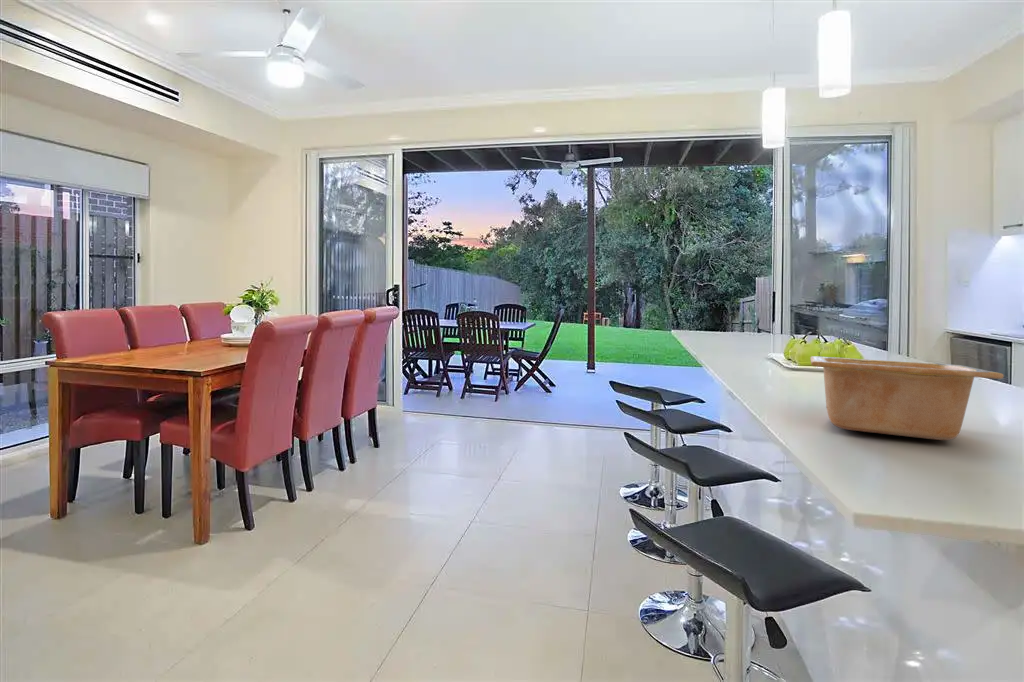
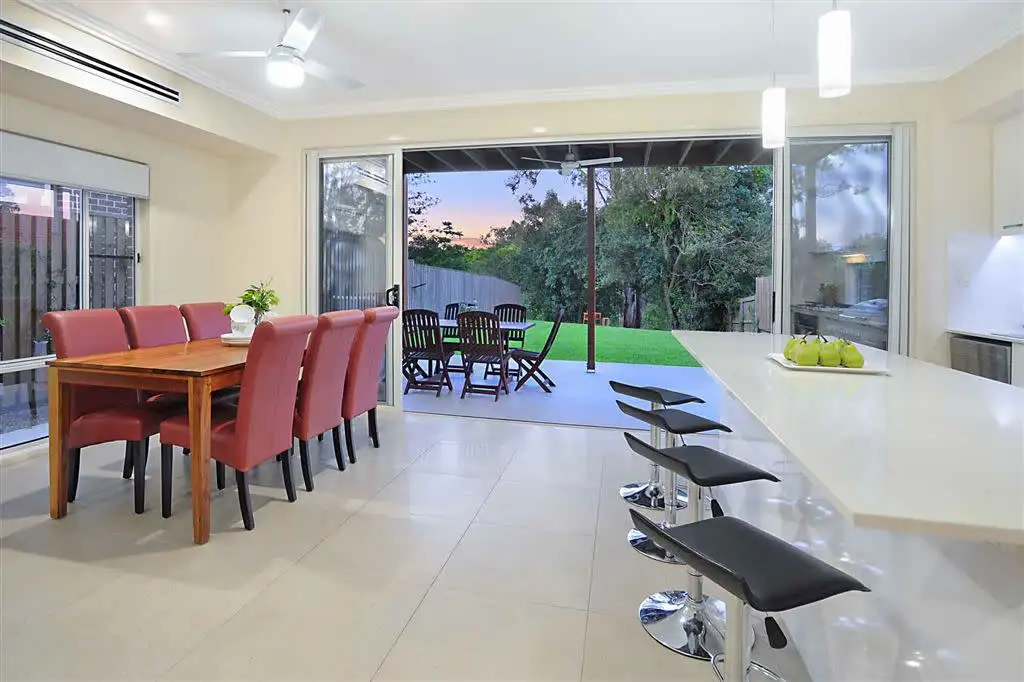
- serving bowl (890, 395)
